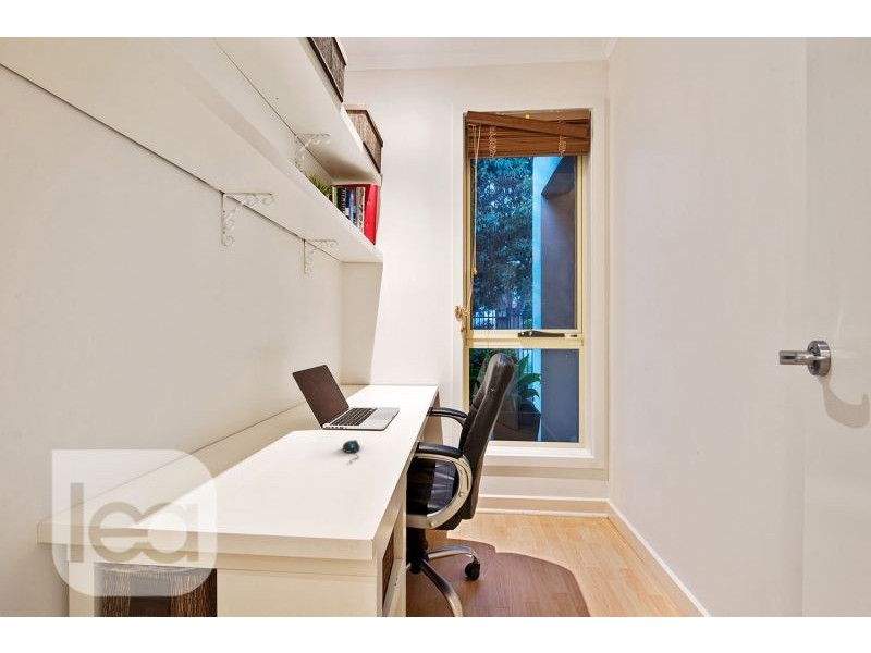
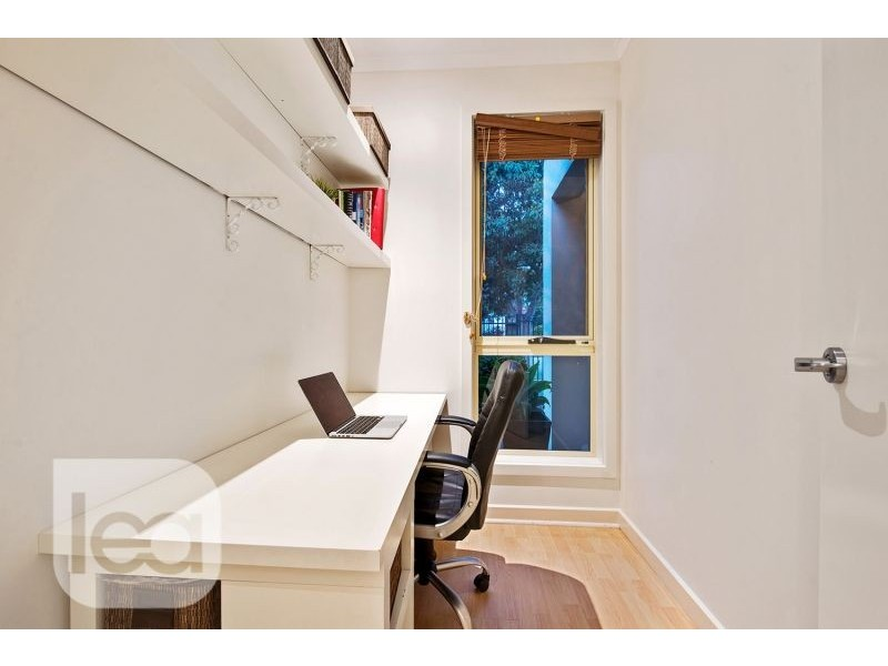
- mouse (349, 448)
